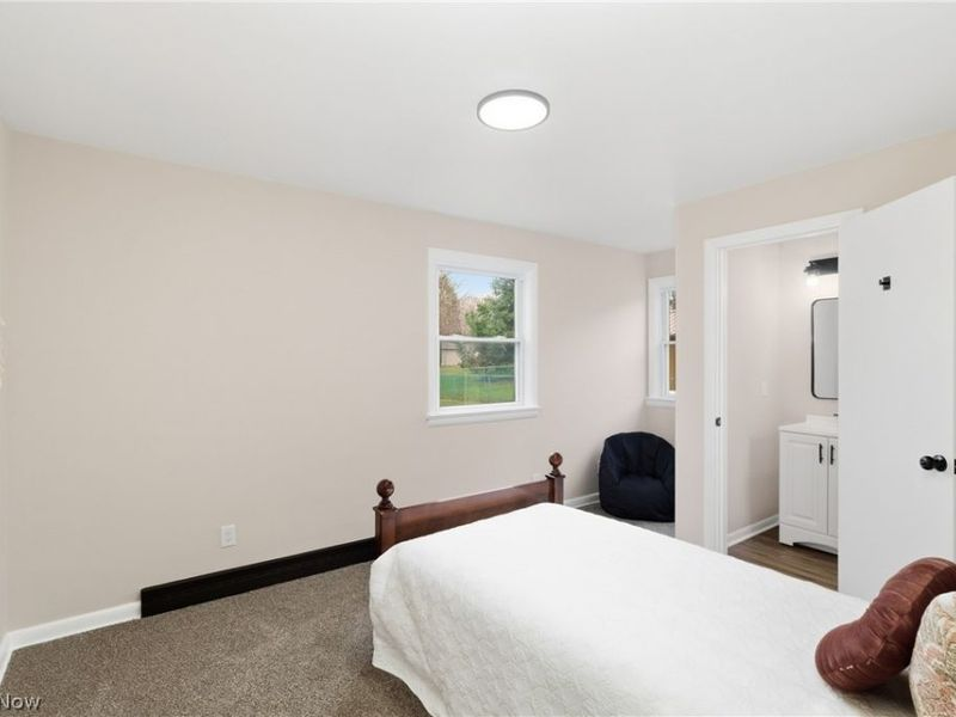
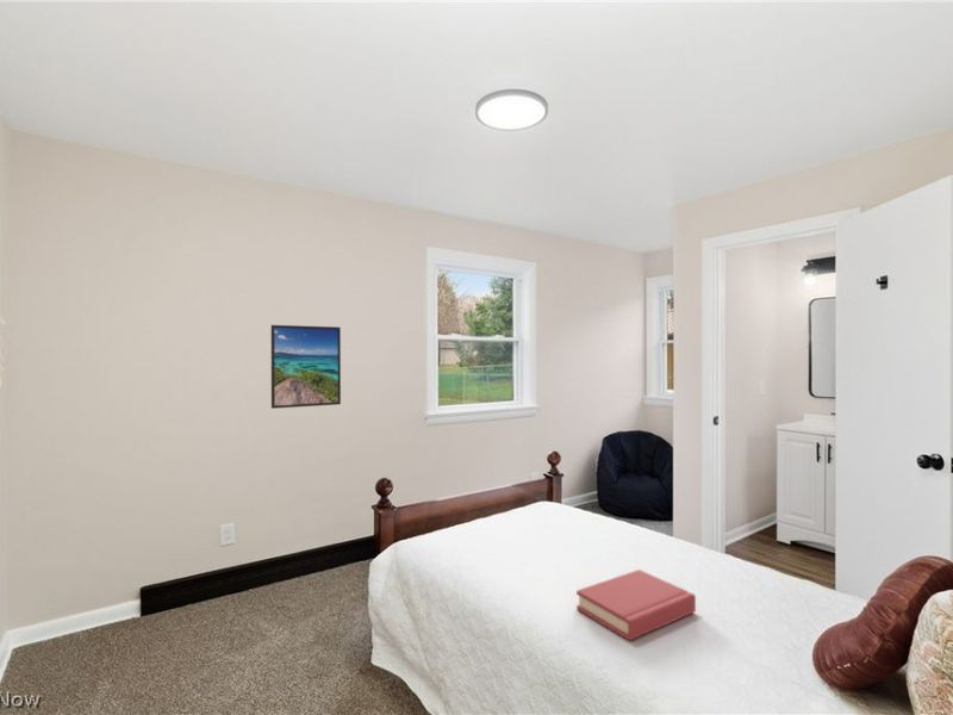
+ hardback book (635, 602)
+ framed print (306, 366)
